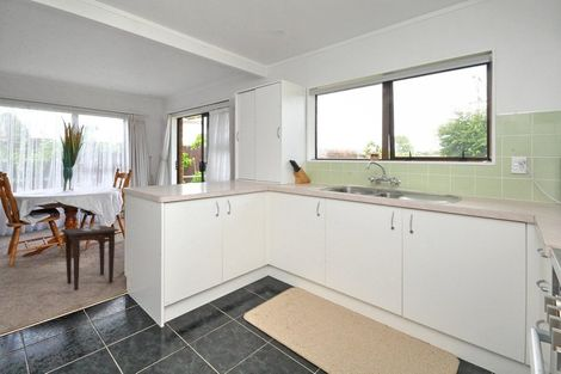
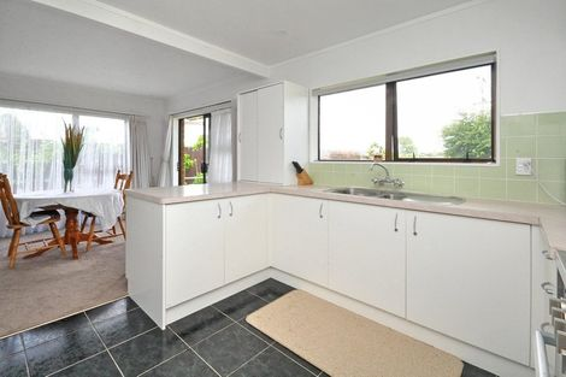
- side table (99, 255)
